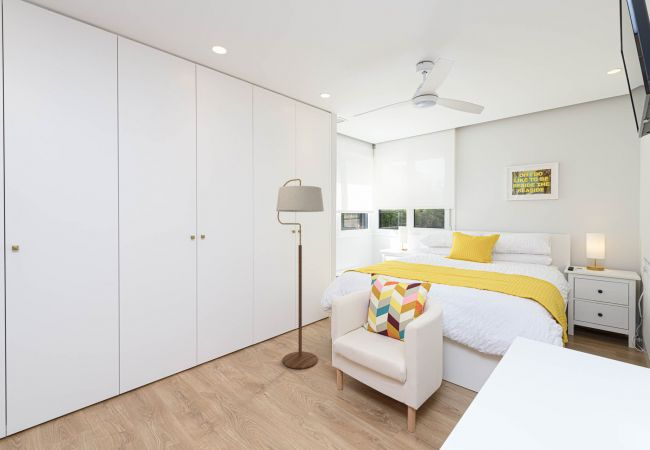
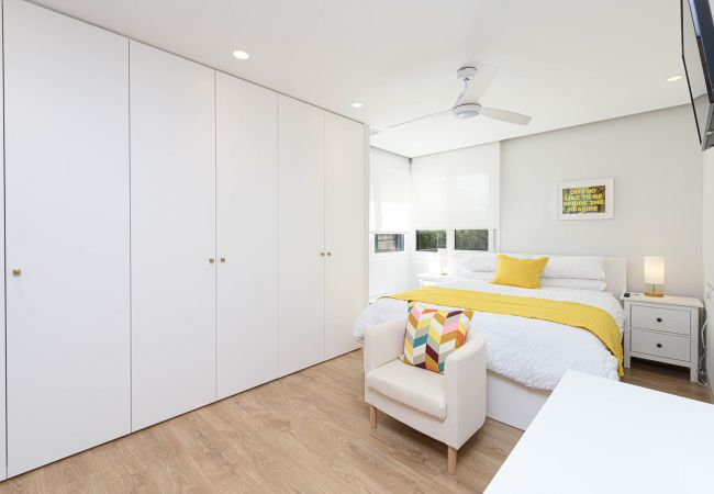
- floor lamp (298, 269)
